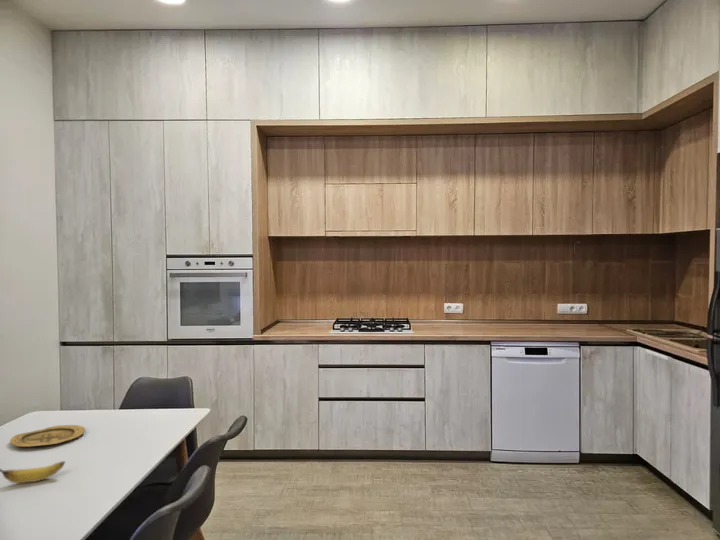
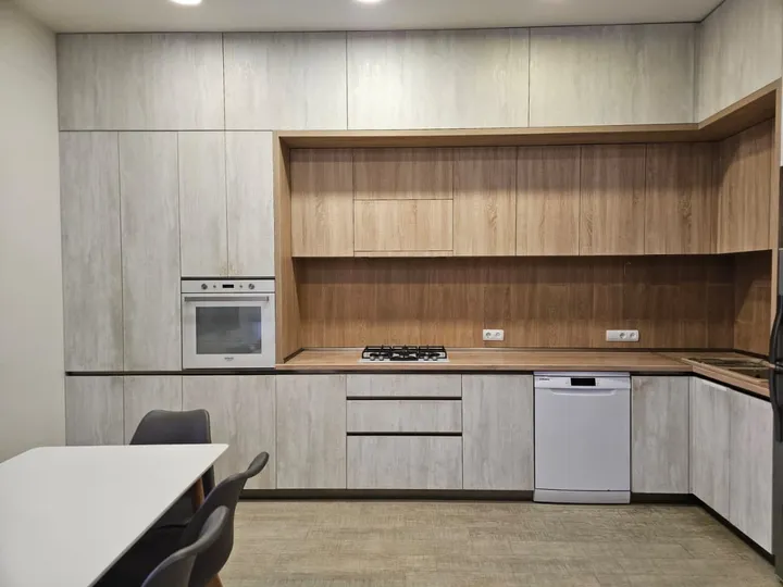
- plate (48, 436)
- banana (31, 471)
